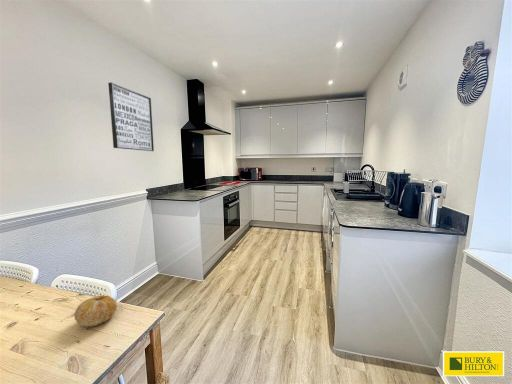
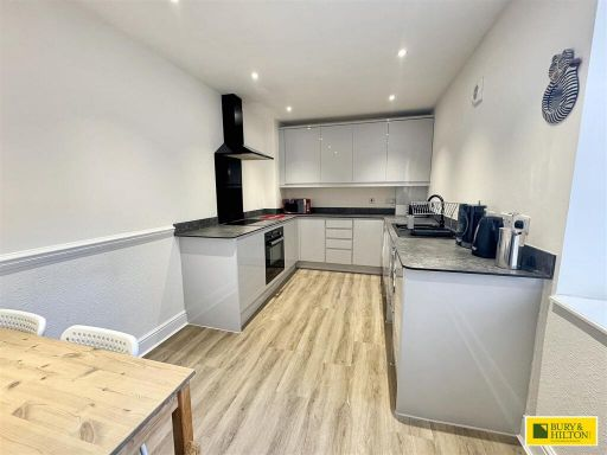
- fruit (96, 309)
- wall art (133, 121)
